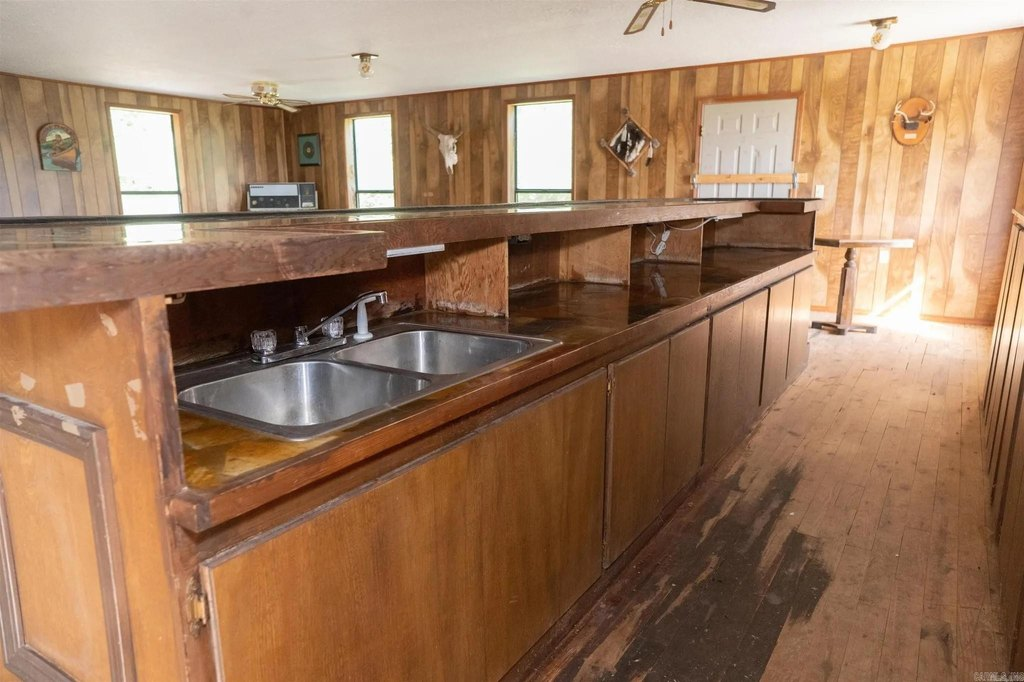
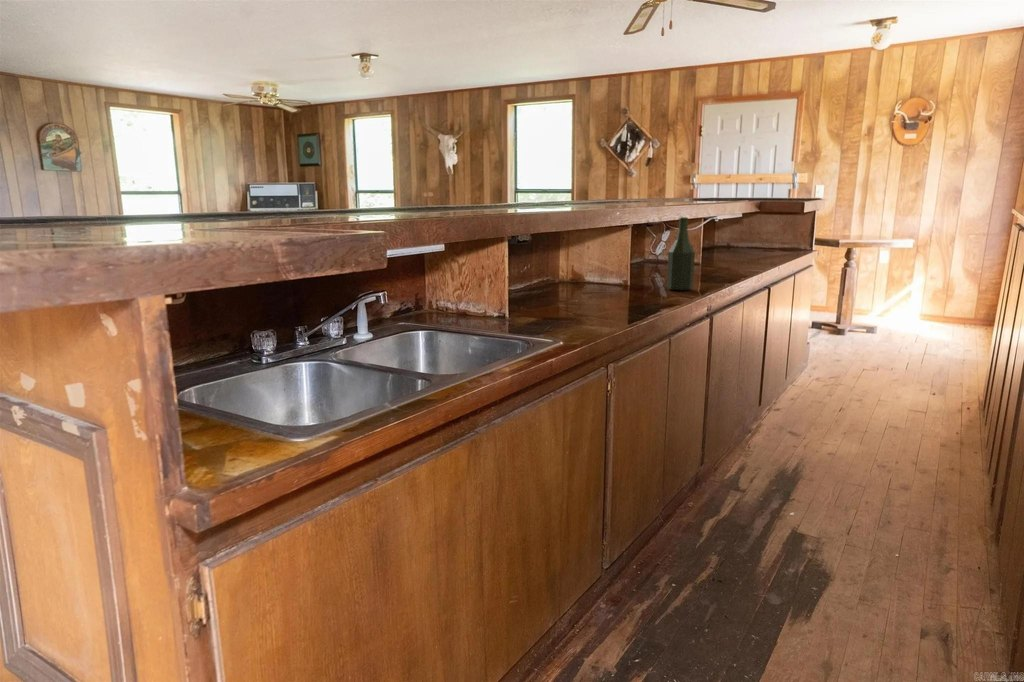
+ bottle (681, 253)
